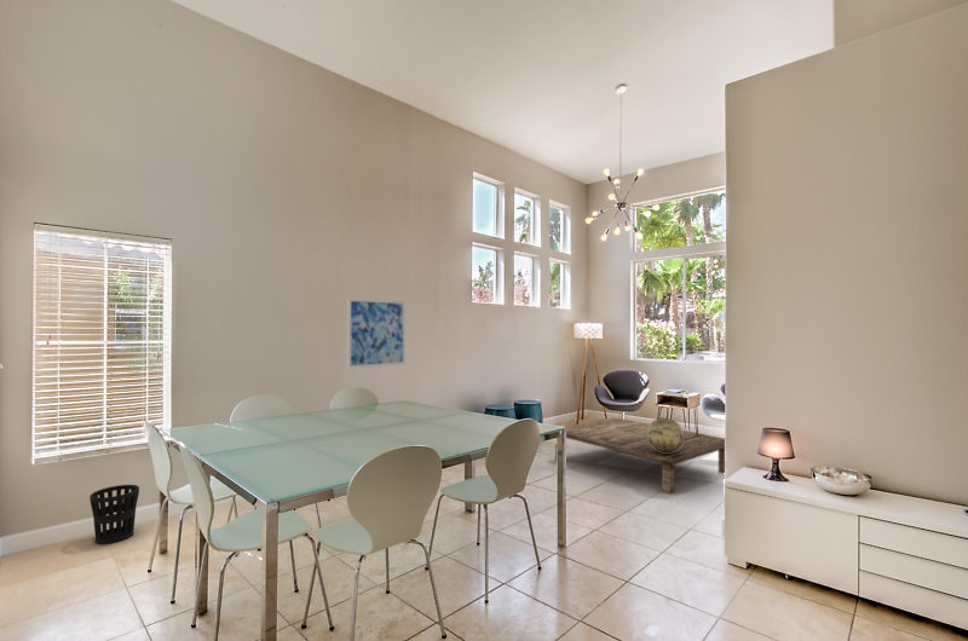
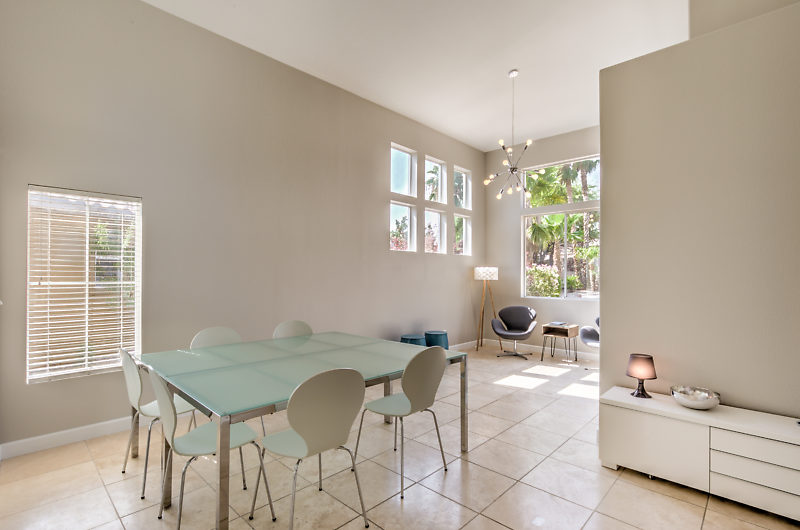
- wall art (378, 333)
- wastebasket (115, 514)
- decorative sphere (664, 434)
- coffee table (638, 450)
